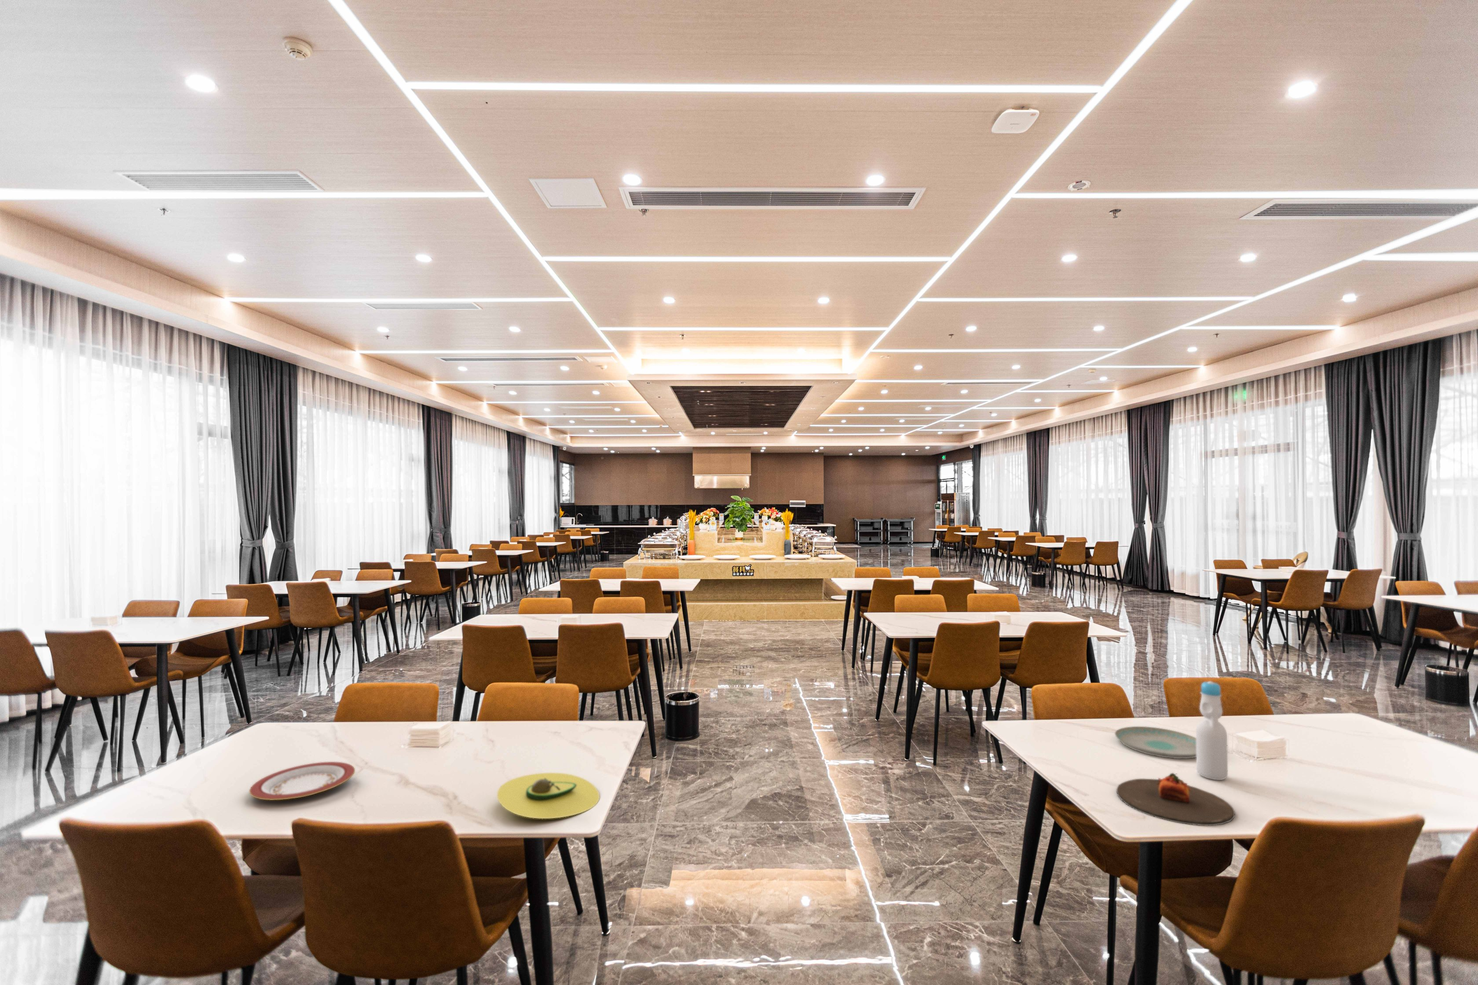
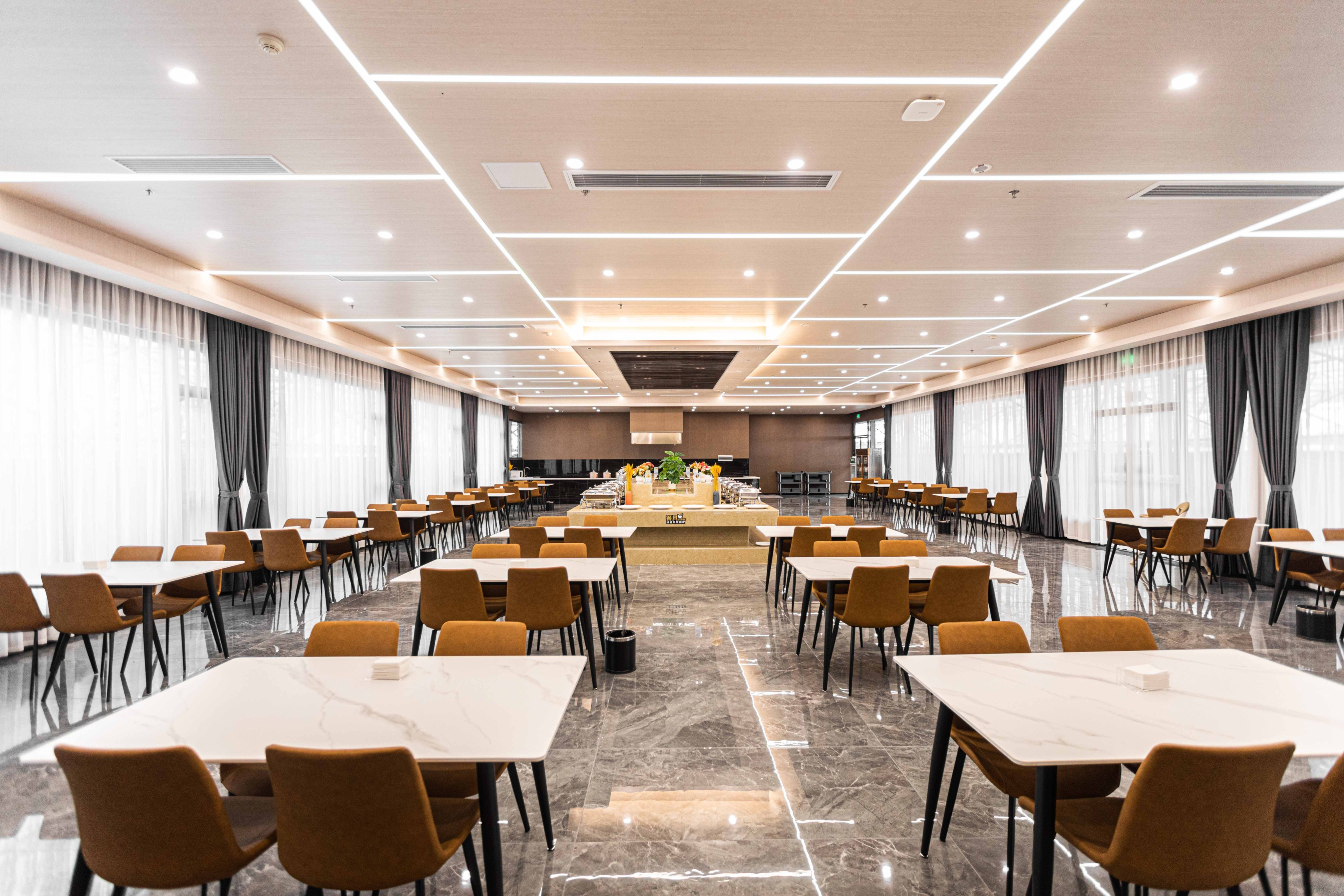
- plate (1172, 787)
- bottle (1211, 729)
- plate (1160, 743)
- plate (304, 783)
- avocado (549, 787)
